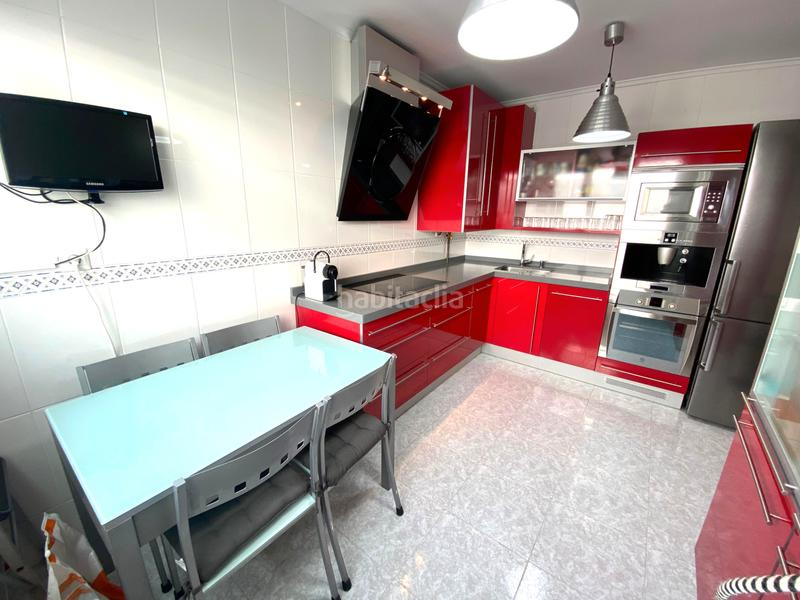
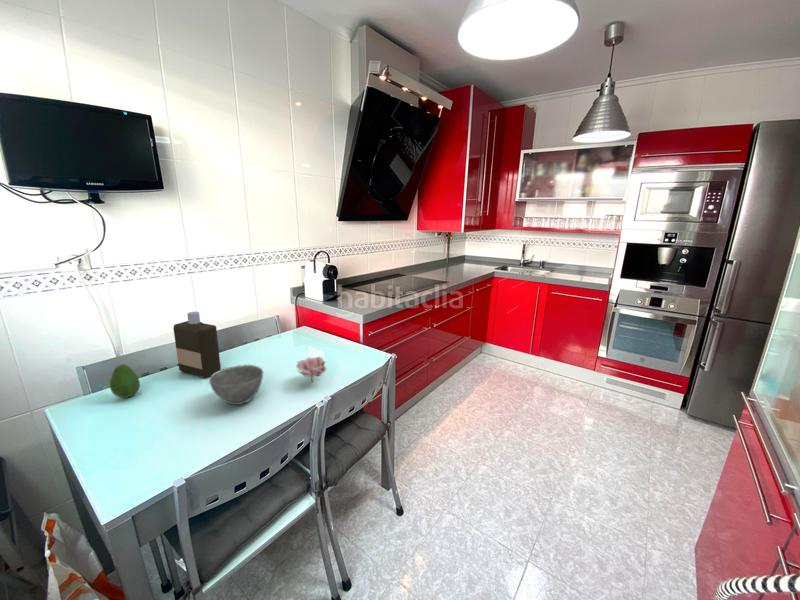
+ bowl (238, 387)
+ fruit (124, 381)
+ flower (311, 370)
+ bottle (196, 342)
